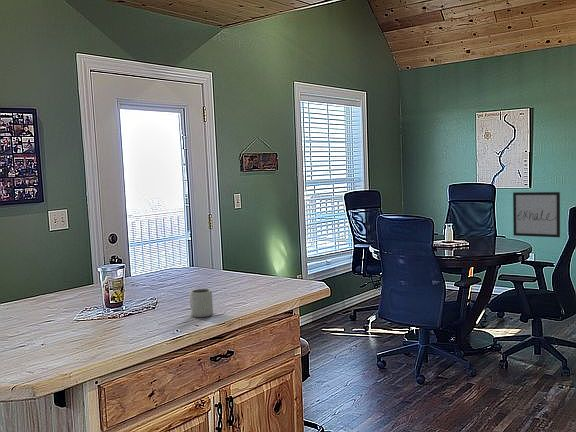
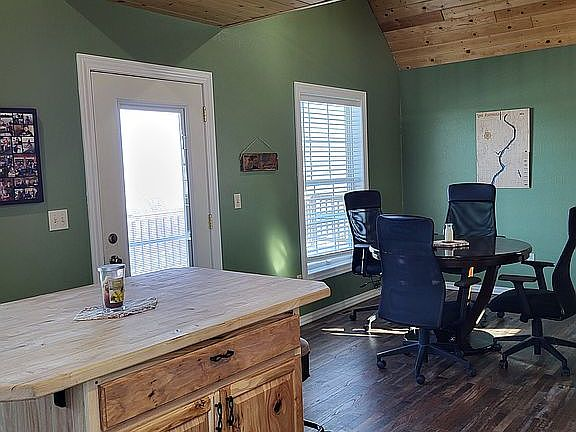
- cup (202, 301)
- wall art (536, 214)
